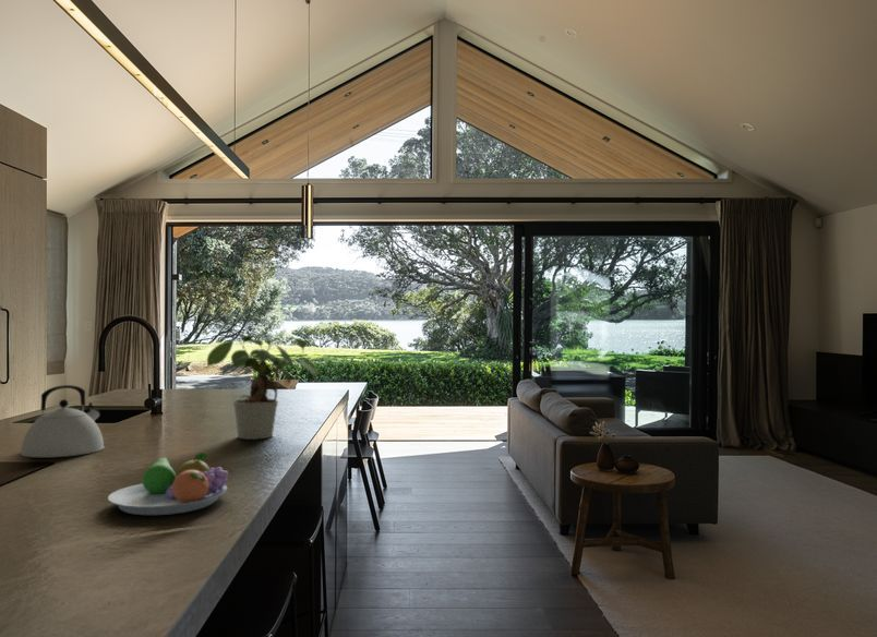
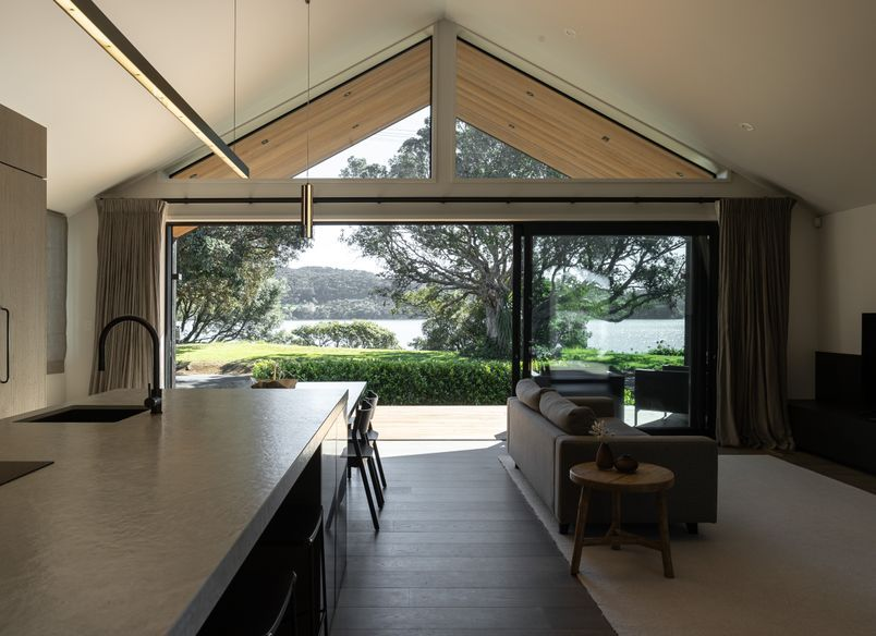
- potted plant (268, 384)
- fruit bowl (170, 479)
- kettle (64, 418)
